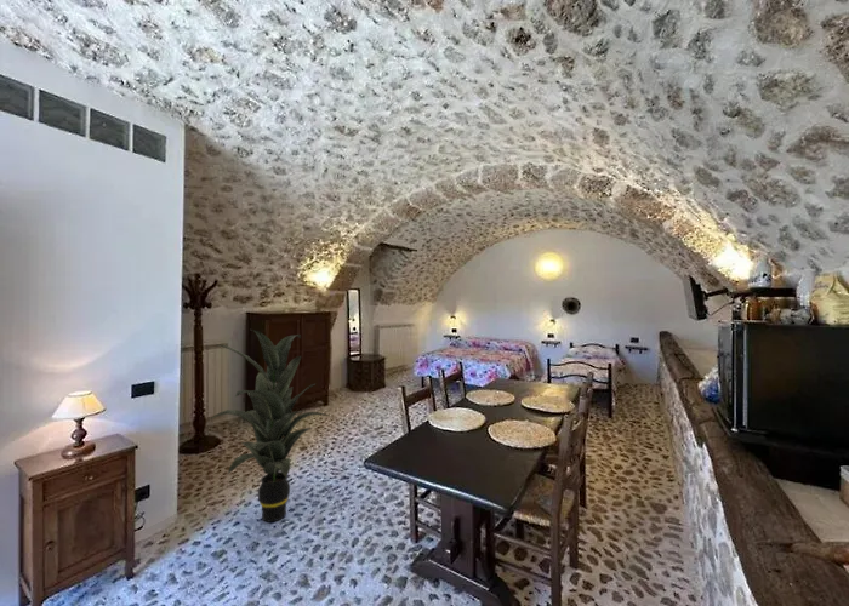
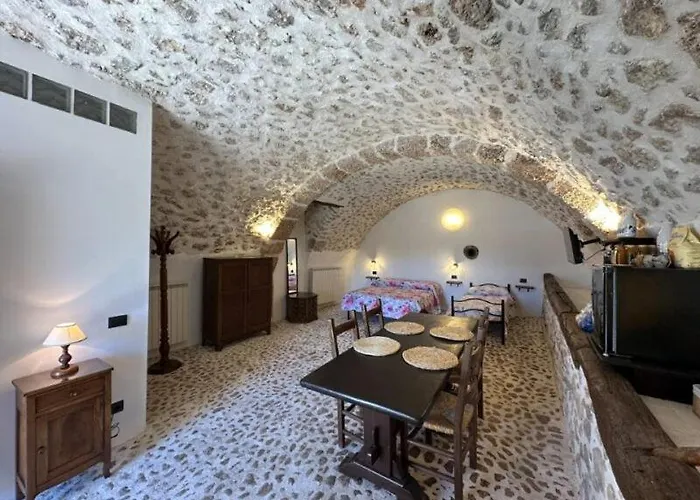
- indoor plant (266, 422)
